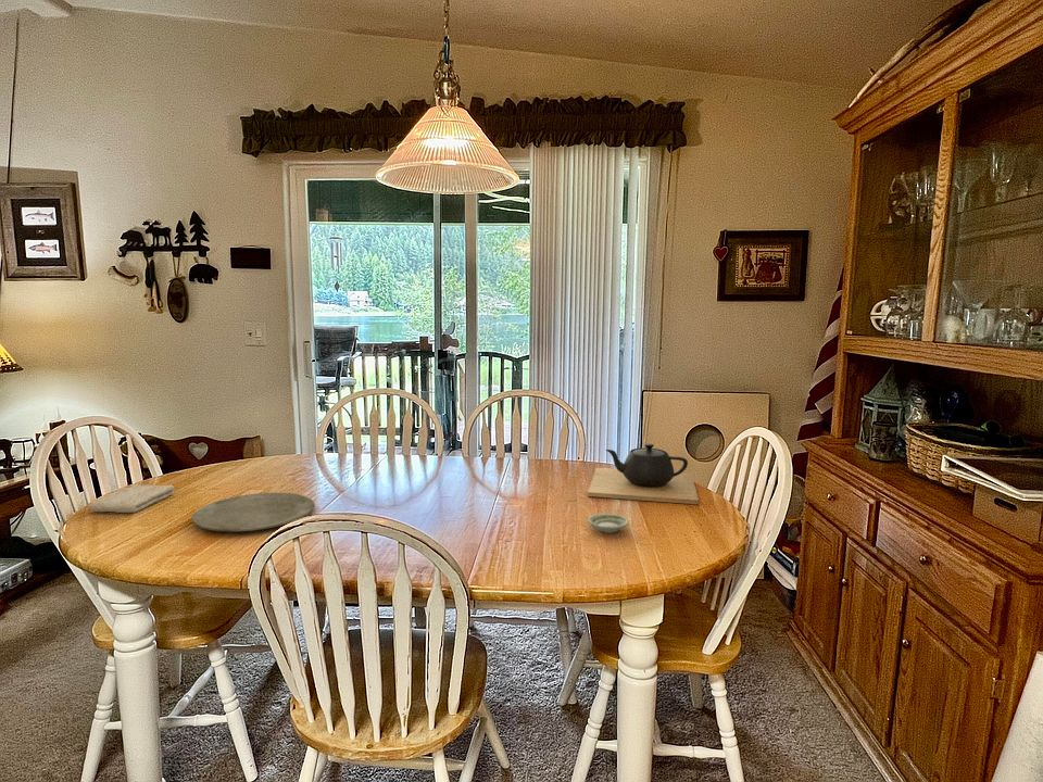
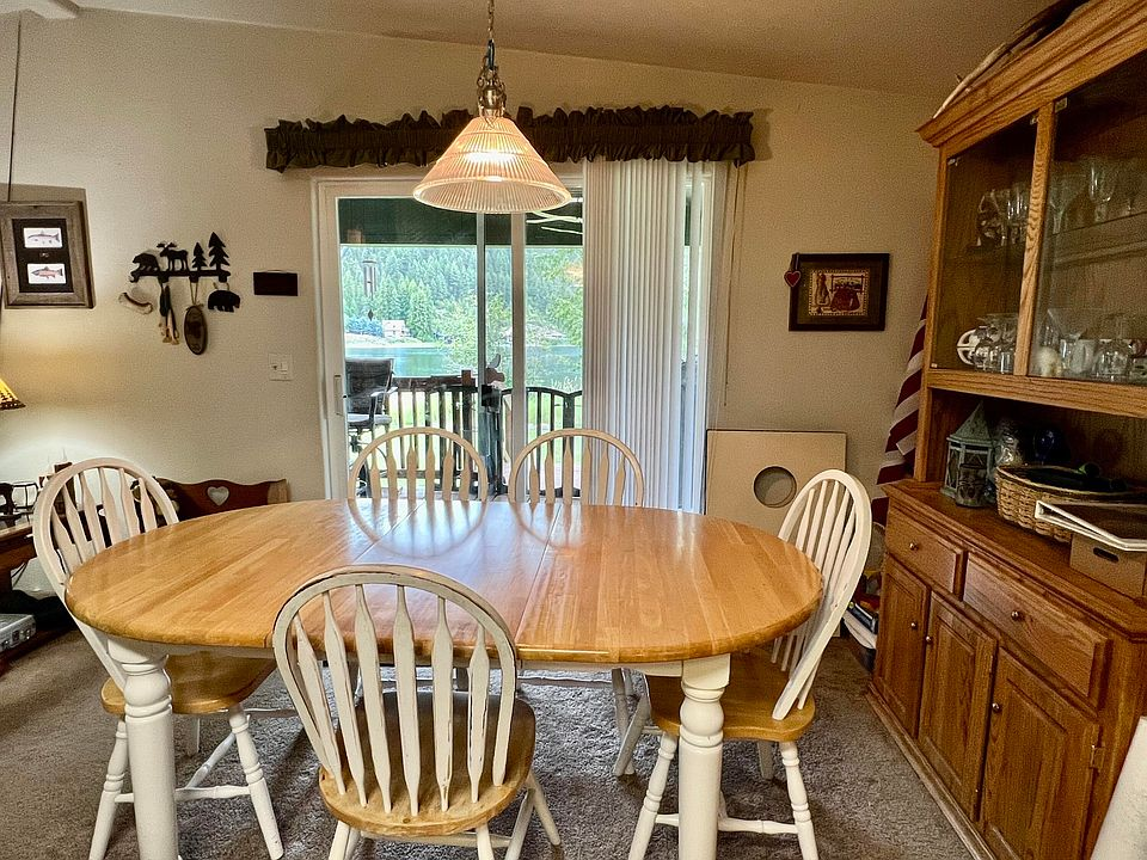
- washcloth (134, 496)
- saucer (607, 524)
- teapot (643, 465)
- plate (255, 512)
